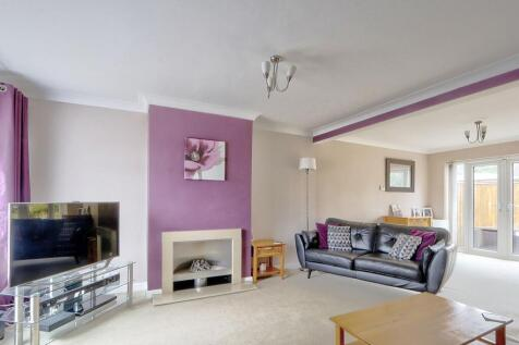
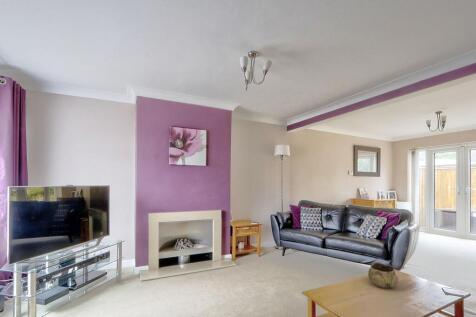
+ decorative bowl (382, 276)
